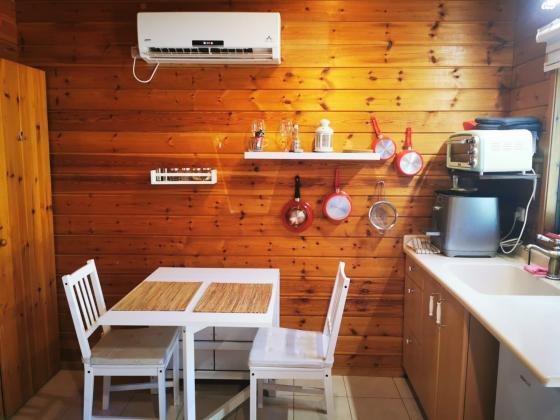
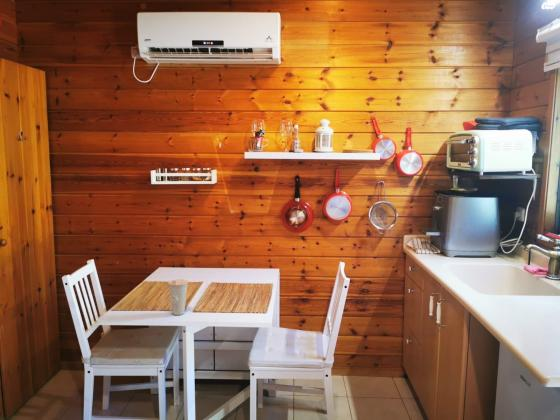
+ cup (178, 296)
